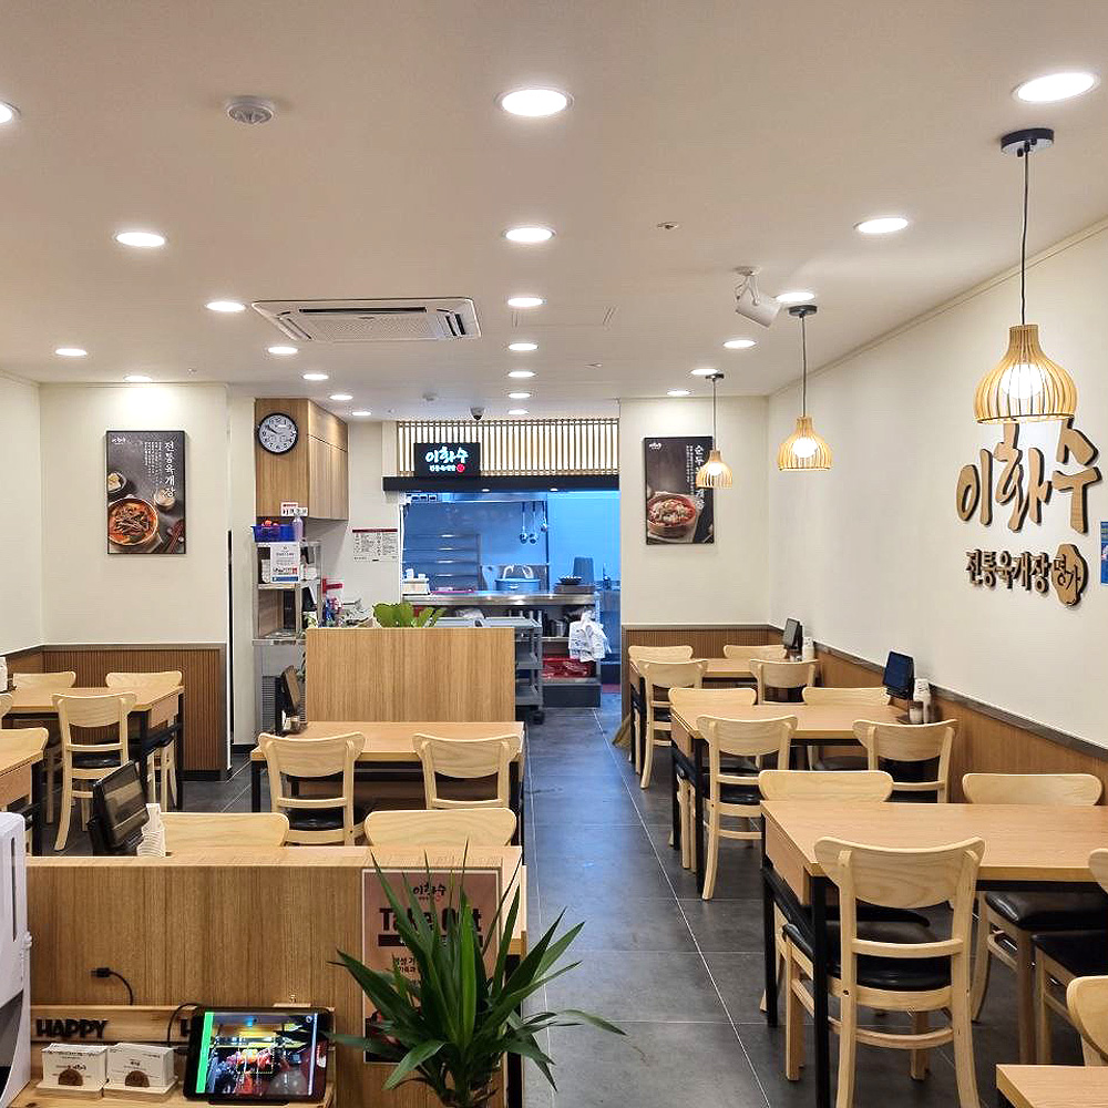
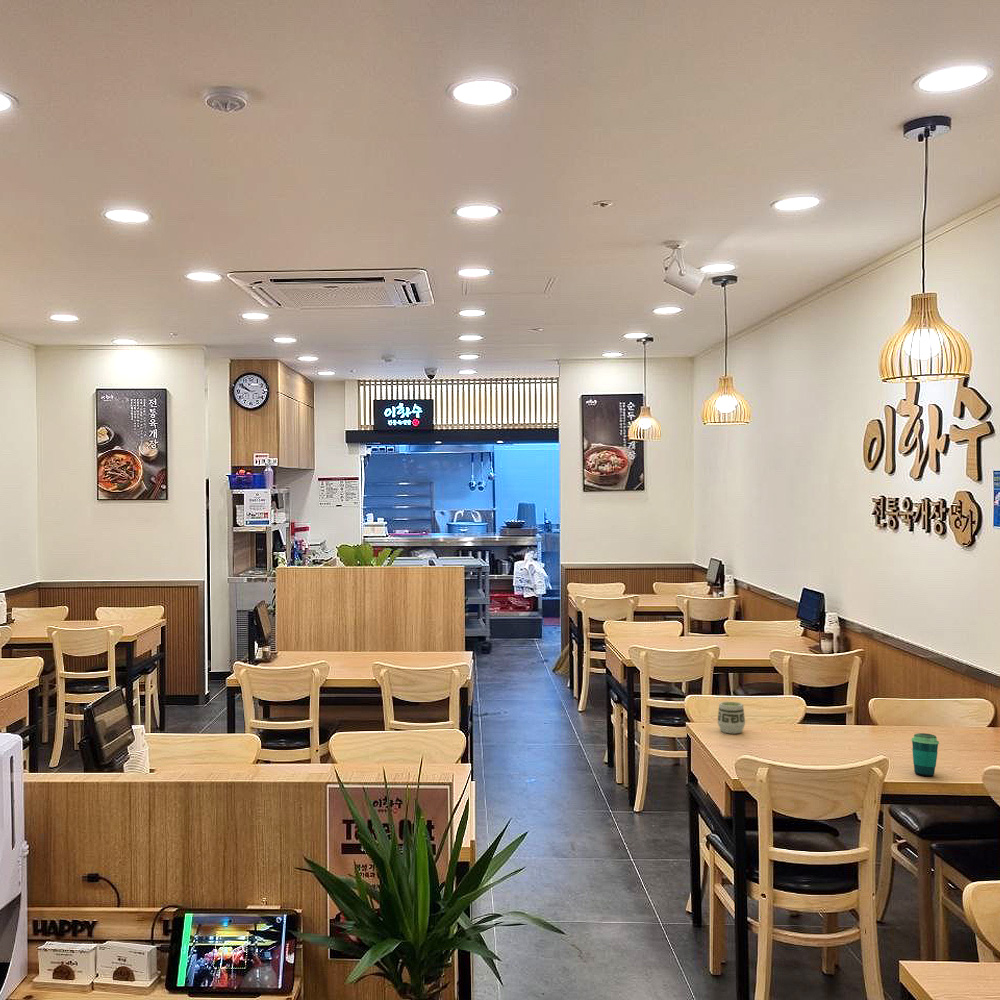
+ cup (925, 754)
+ cup (731, 717)
